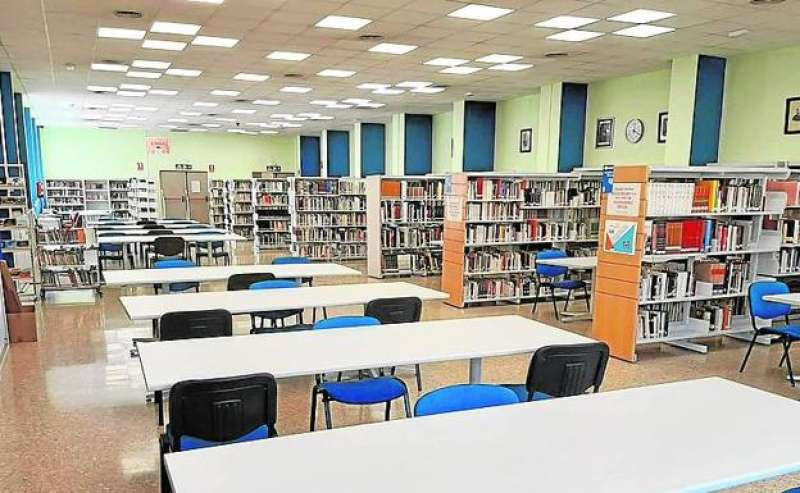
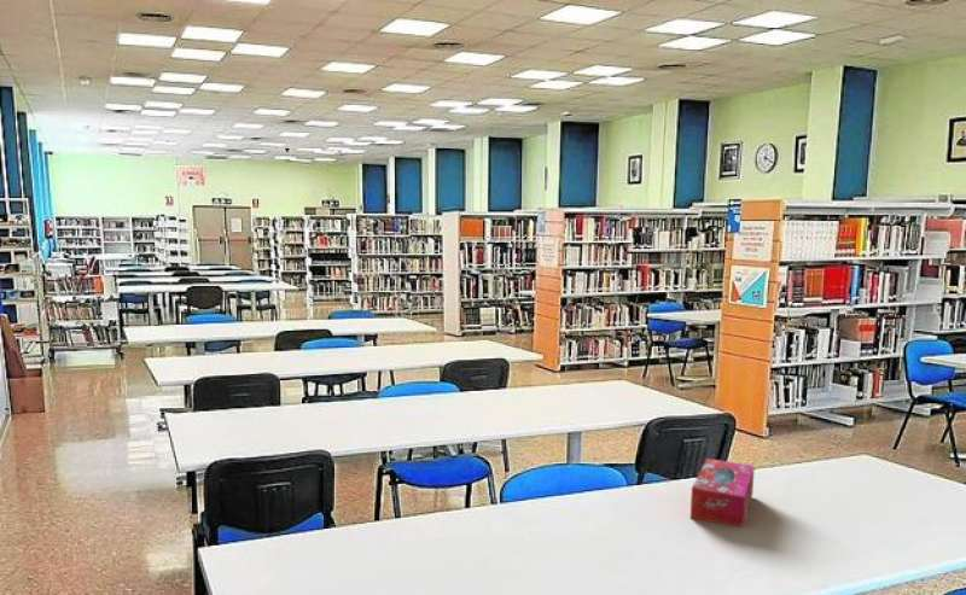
+ tissue box (723, 491)
